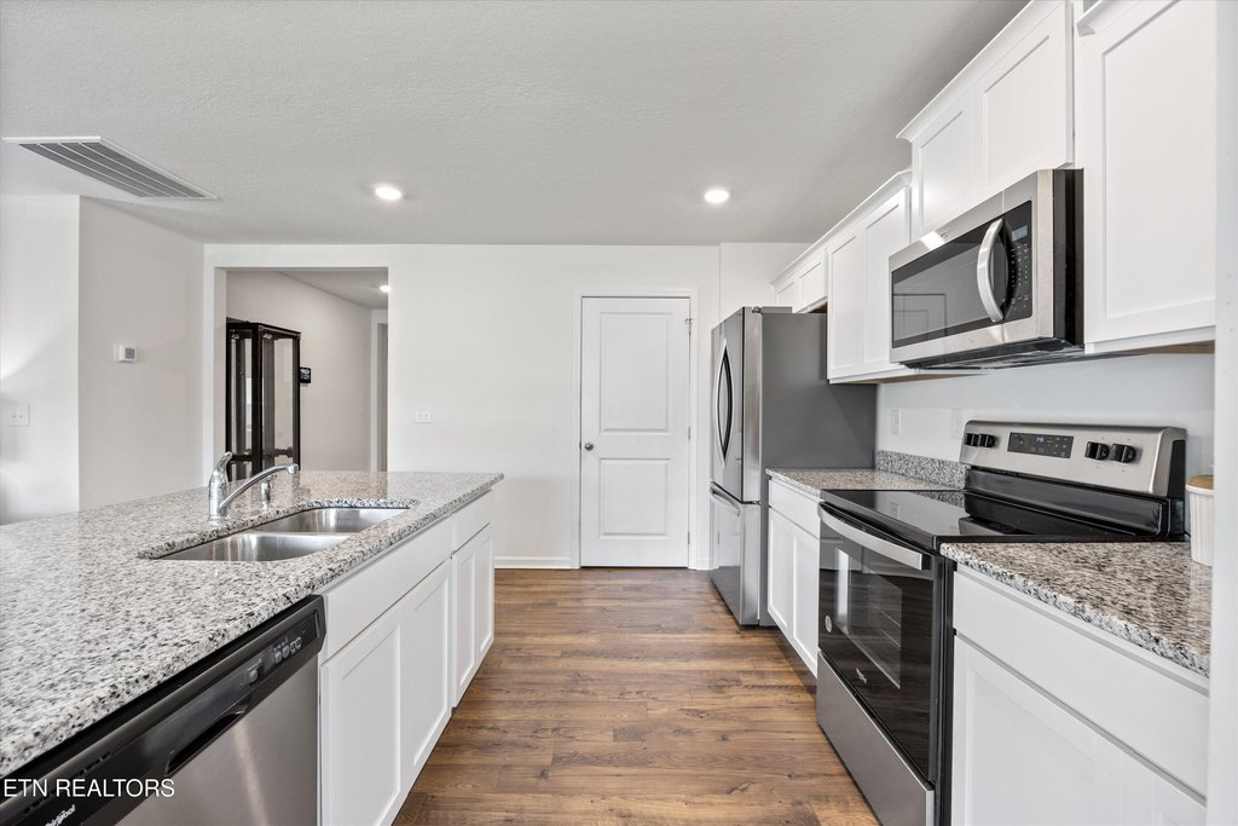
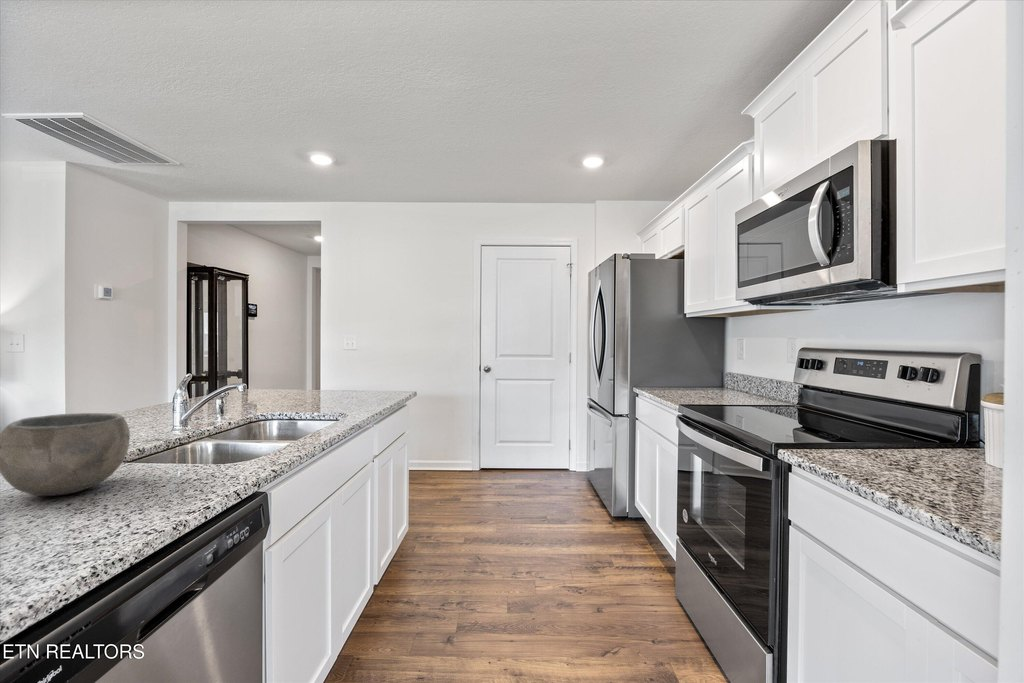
+ bowl (65, 454)
